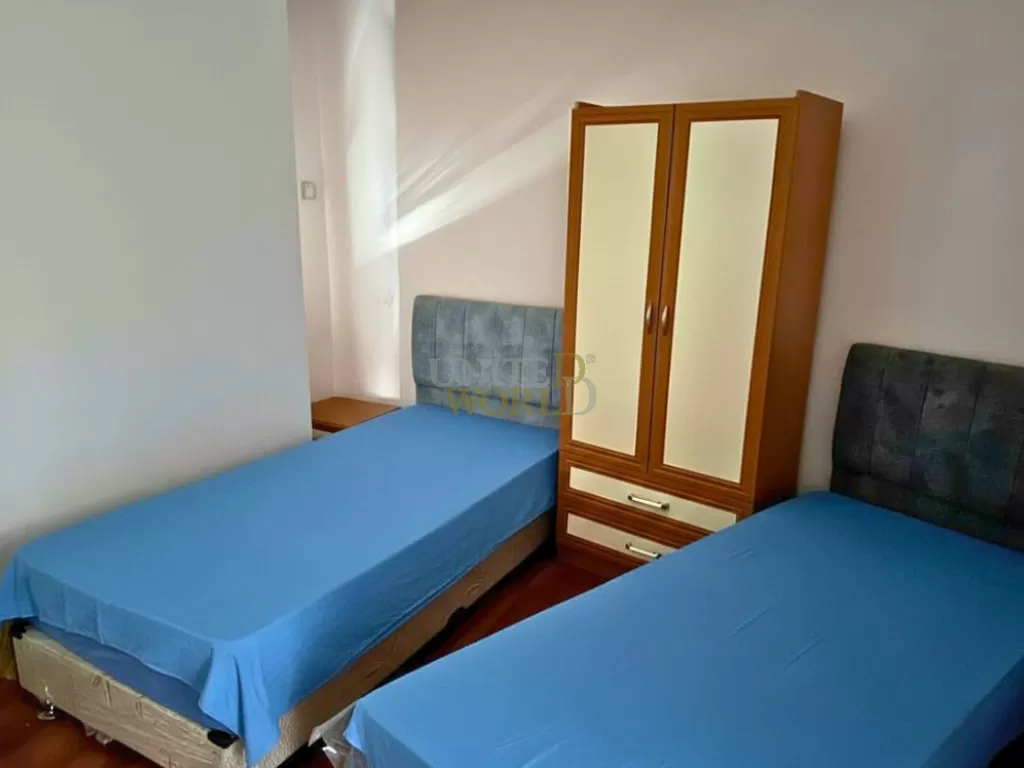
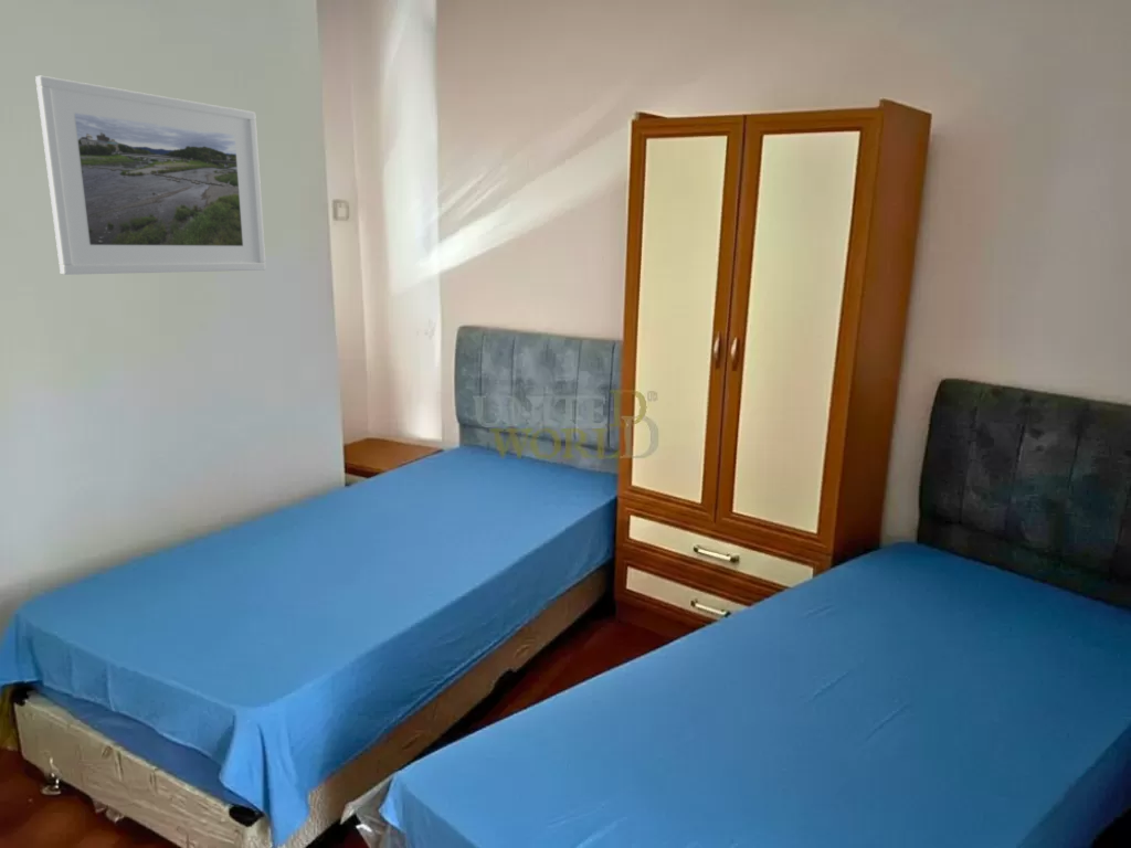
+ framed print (166, 186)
